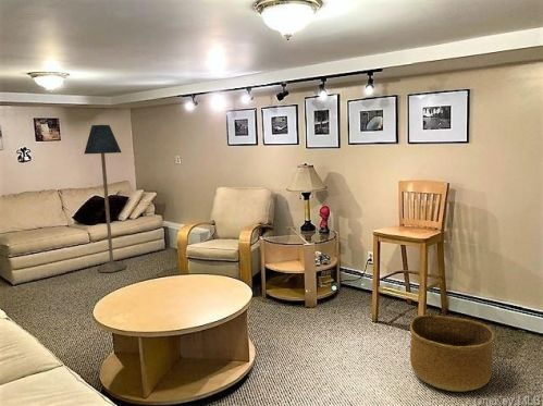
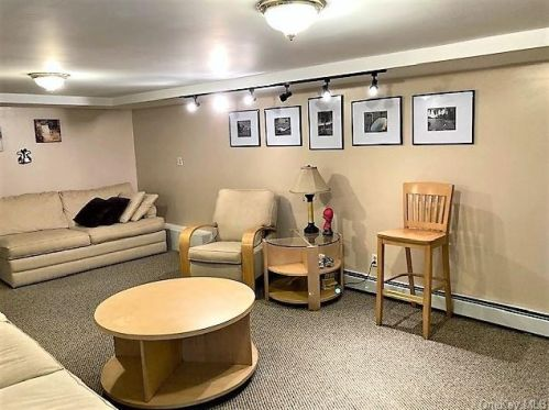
- floor lamp (106, 198)
- basket (449, 352)
